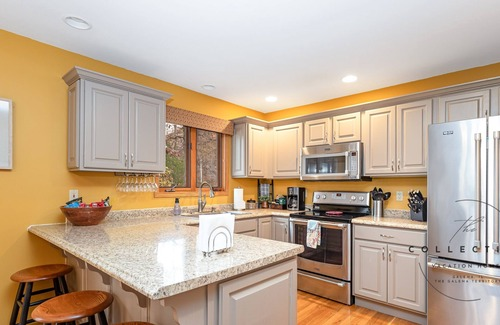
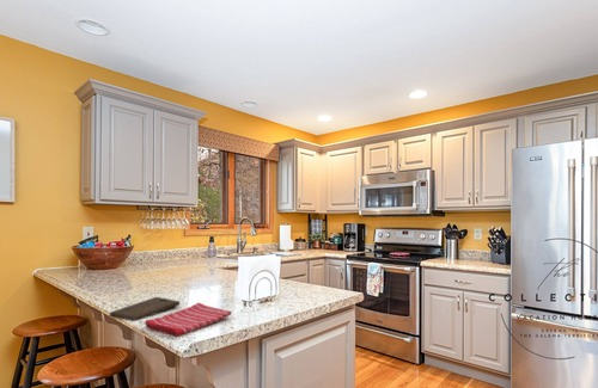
+ cutting board (146, 308)
+ dish towel (189, 318)
